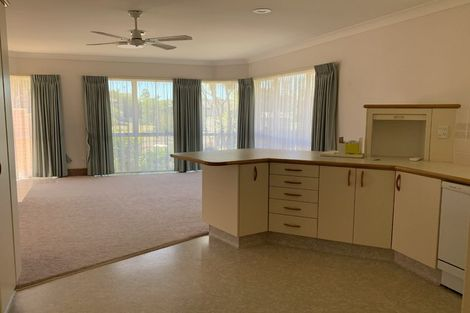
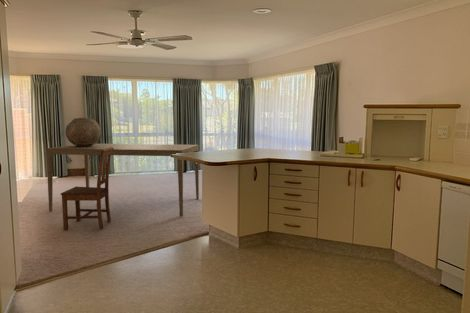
+ vessel (83, 131)
+ dining table (128, 155)
+ chair (89, 187)
